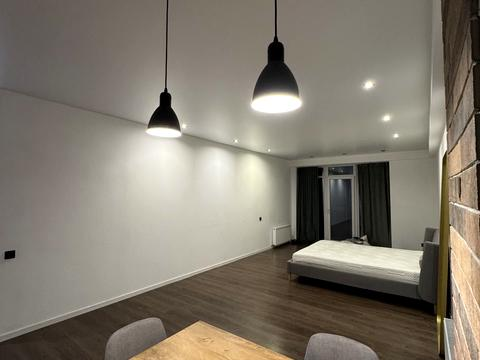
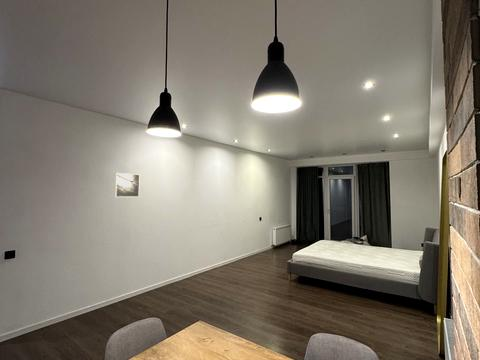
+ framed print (127, 185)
